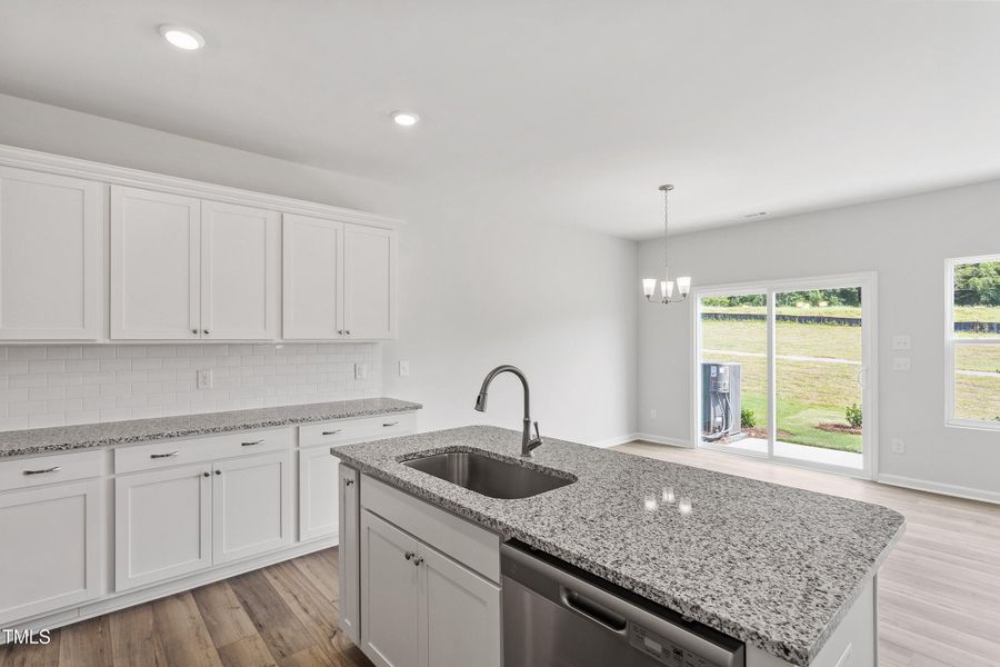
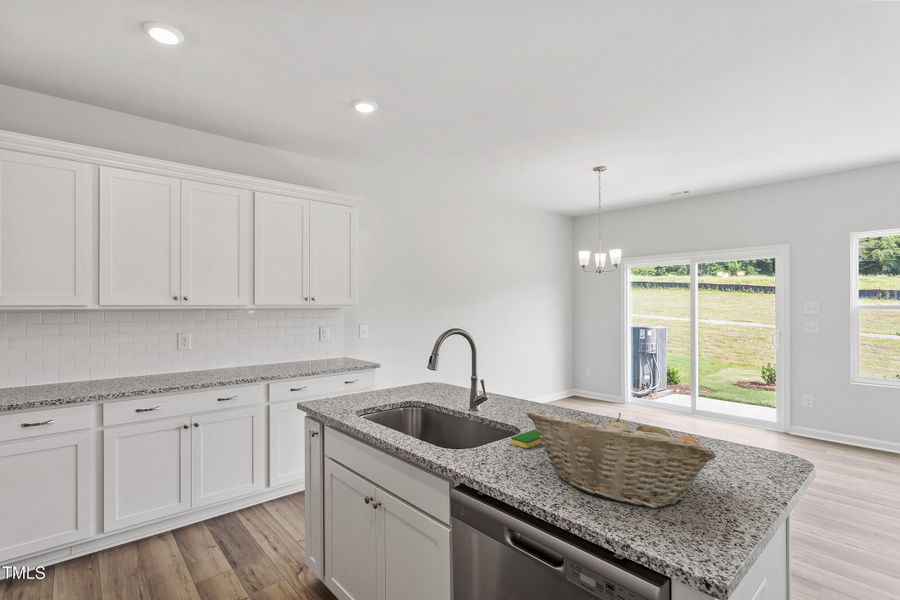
+ dish sponge (530, 438)
+ fruit basket (612, 445)
